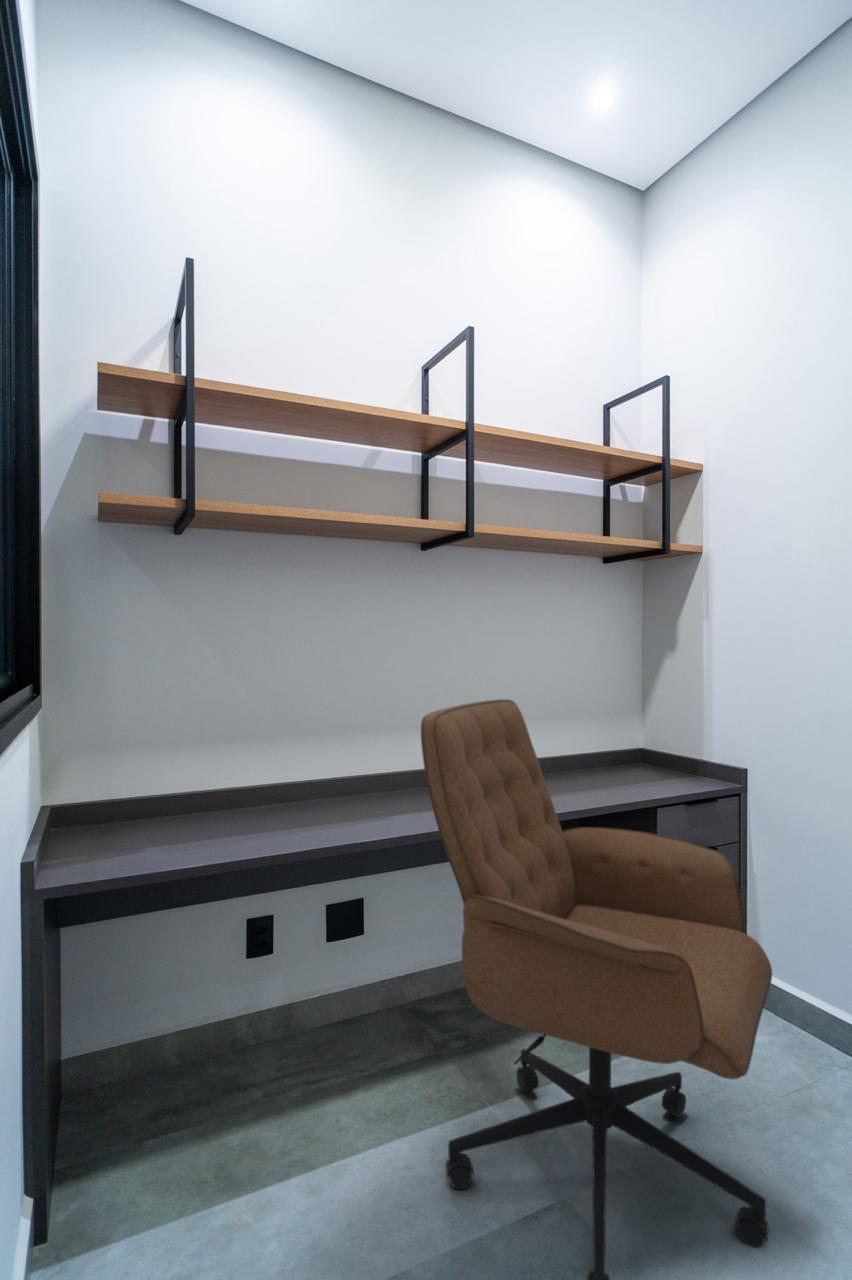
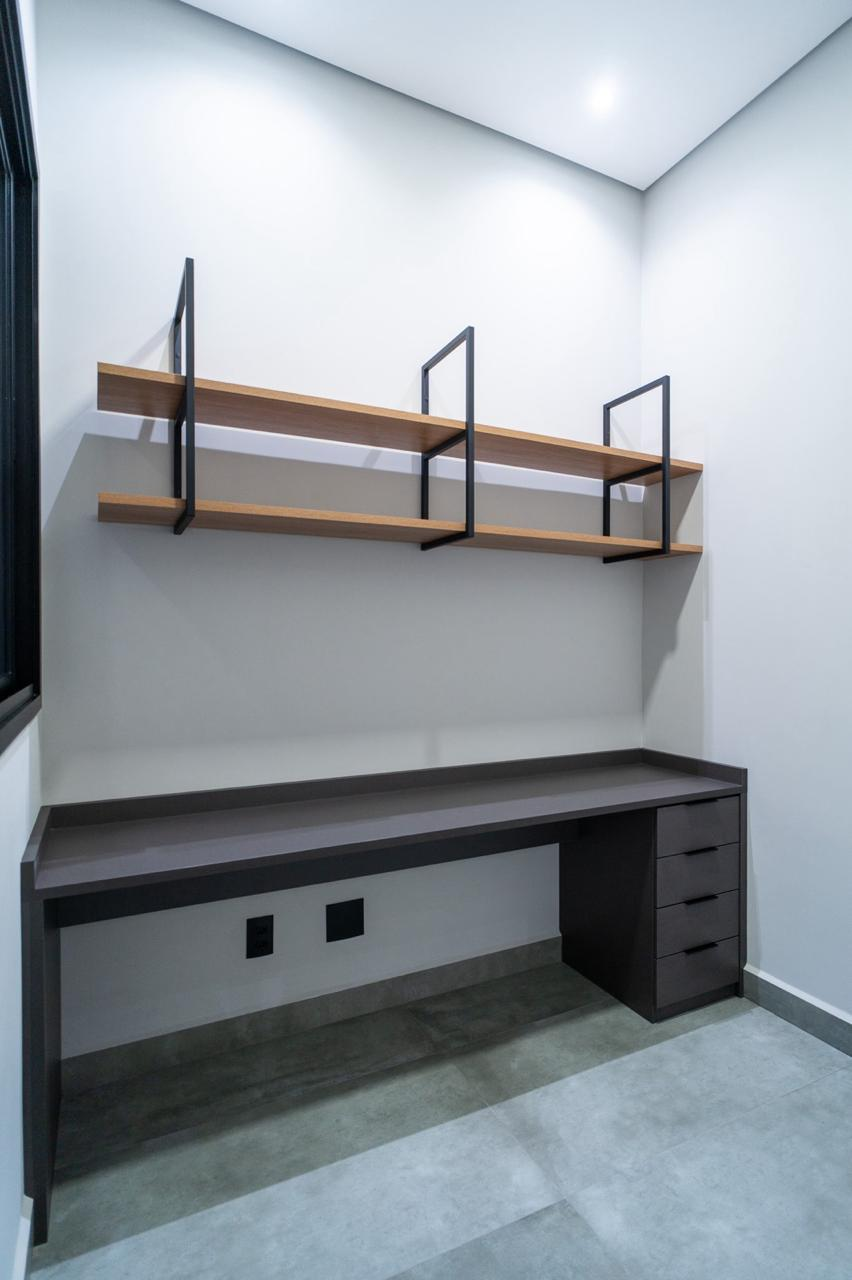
- office chair (598, 947)
